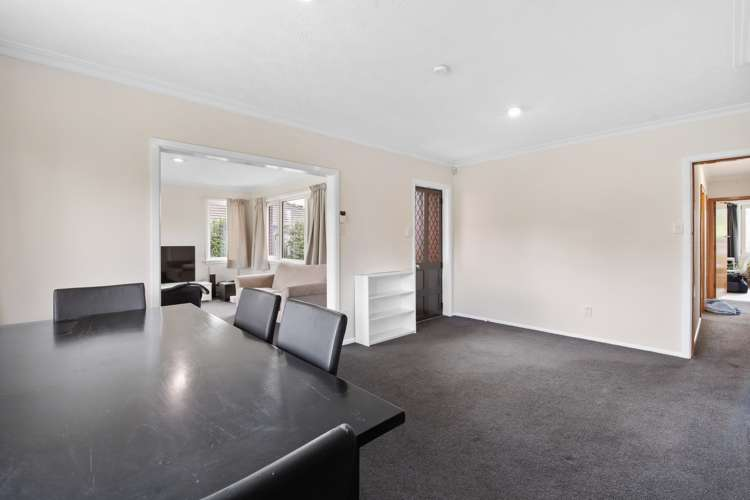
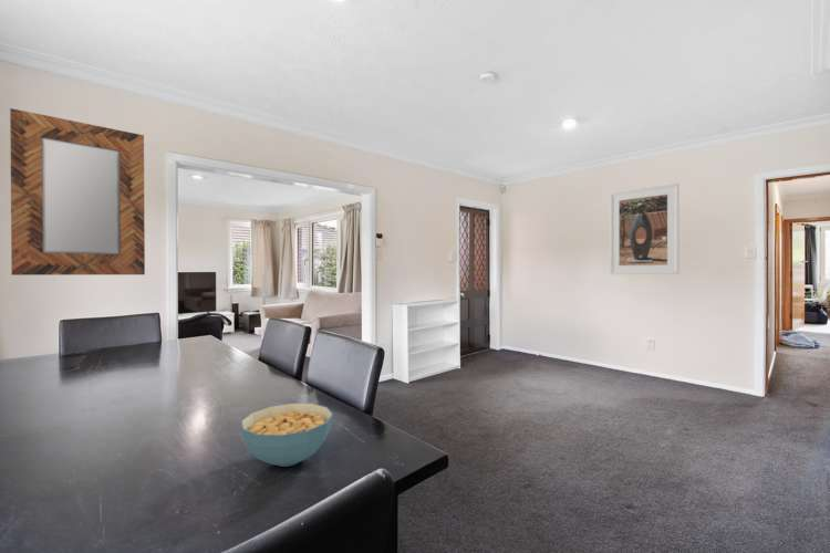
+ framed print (642, 231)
+ home mirror (83, 199)
+ cereal bowl (288, 438)
